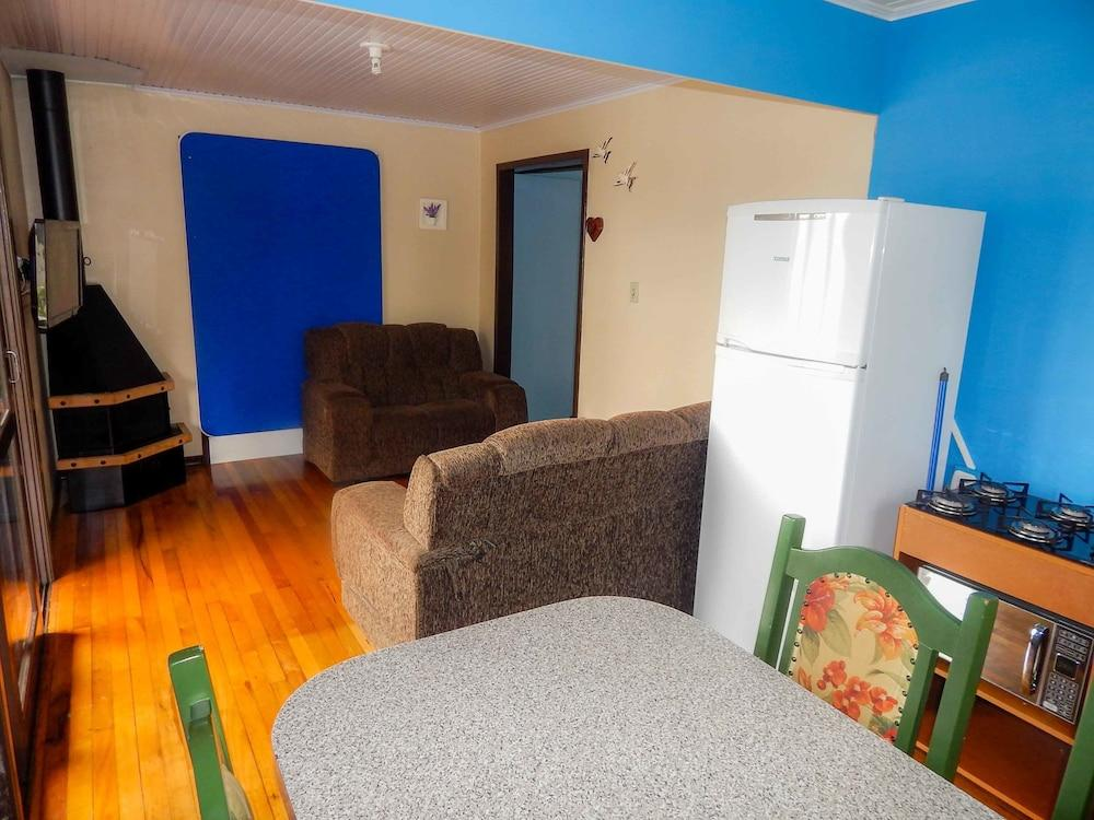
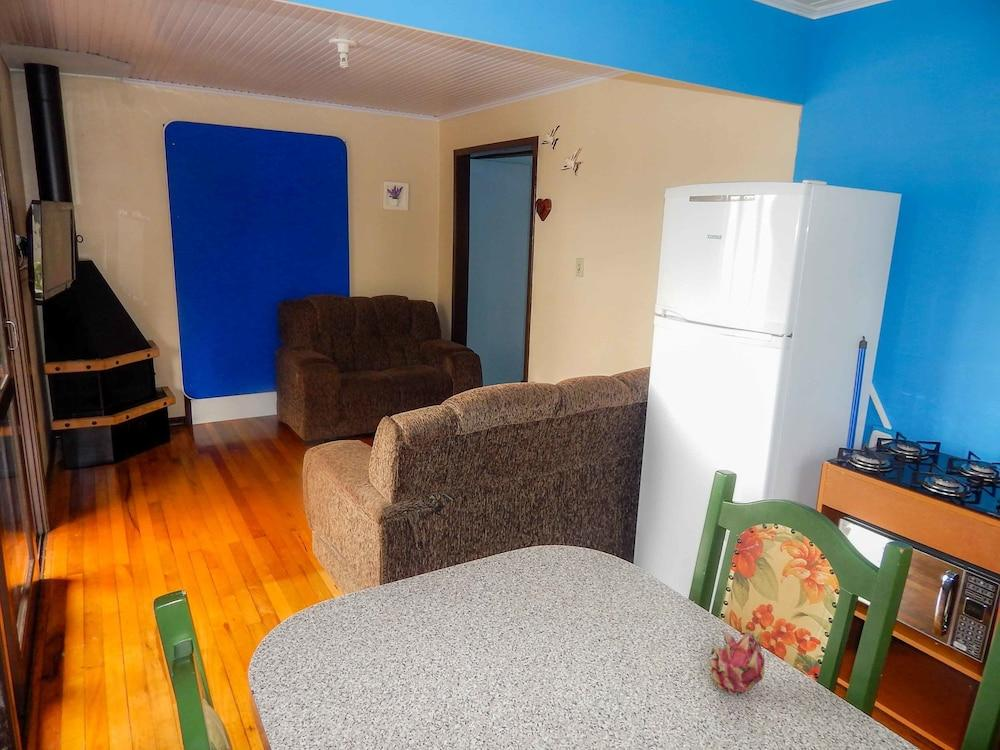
+ fruit (736, 658)
